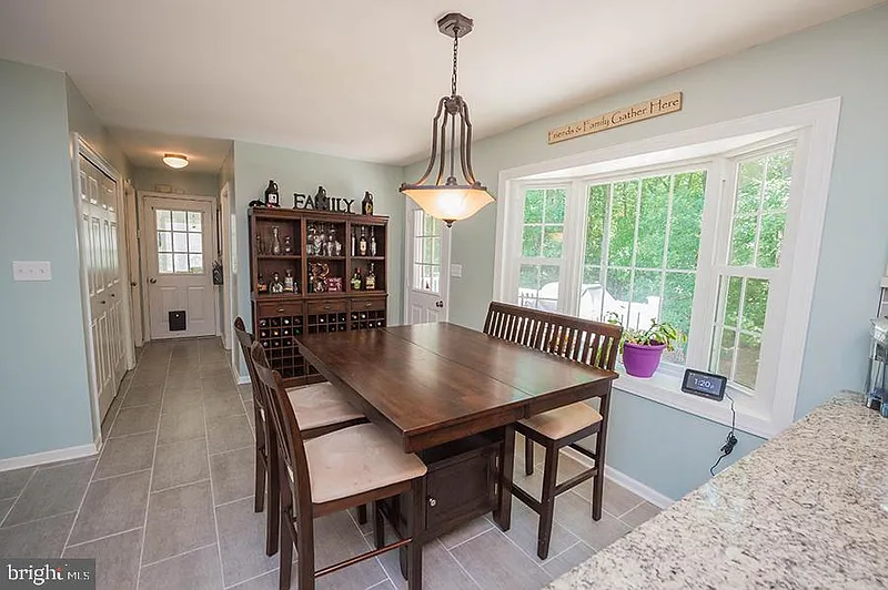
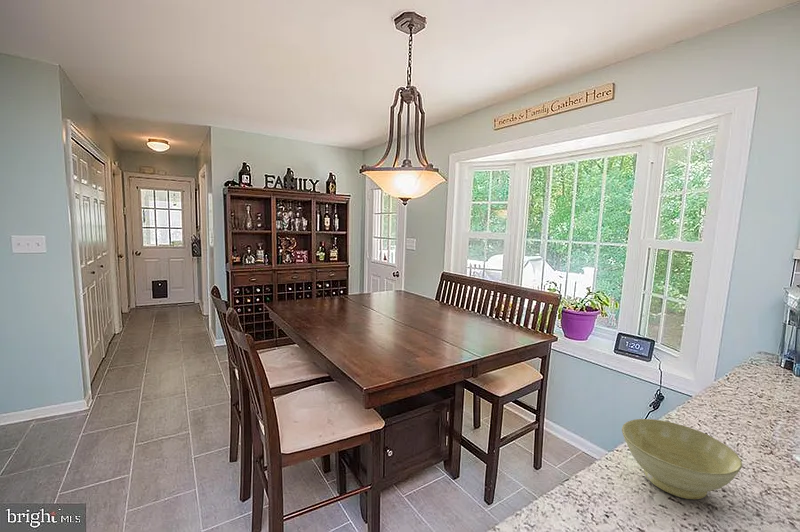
+ bowl (675, 462)
